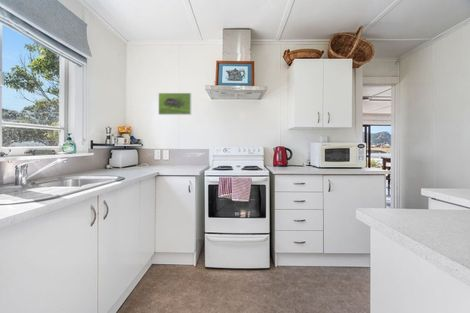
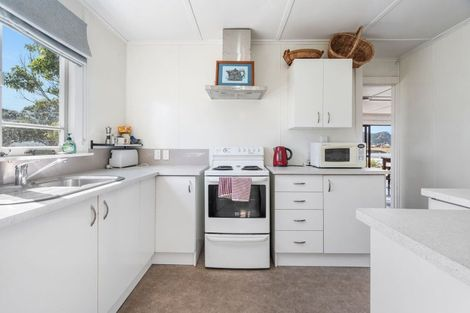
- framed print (174, 103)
